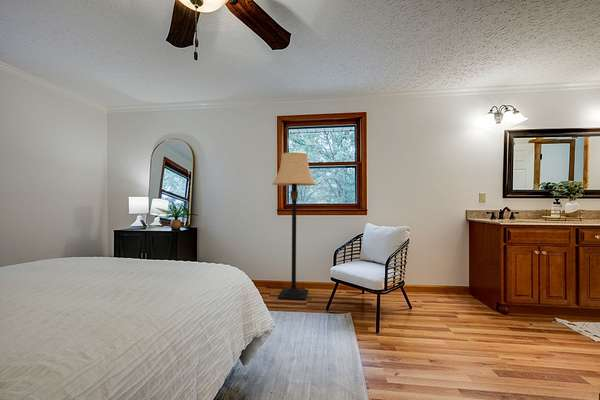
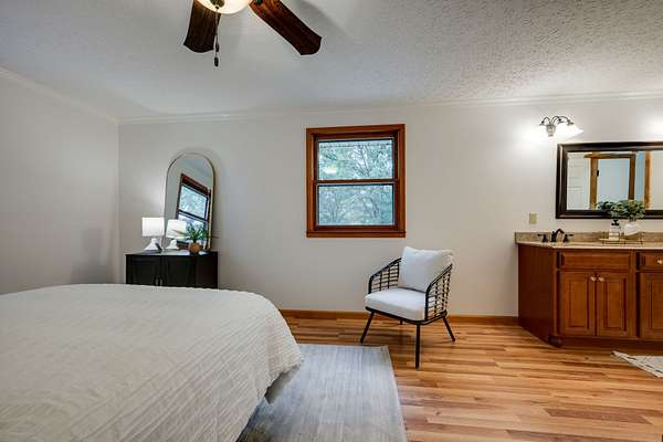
- lamp (294, 224)
